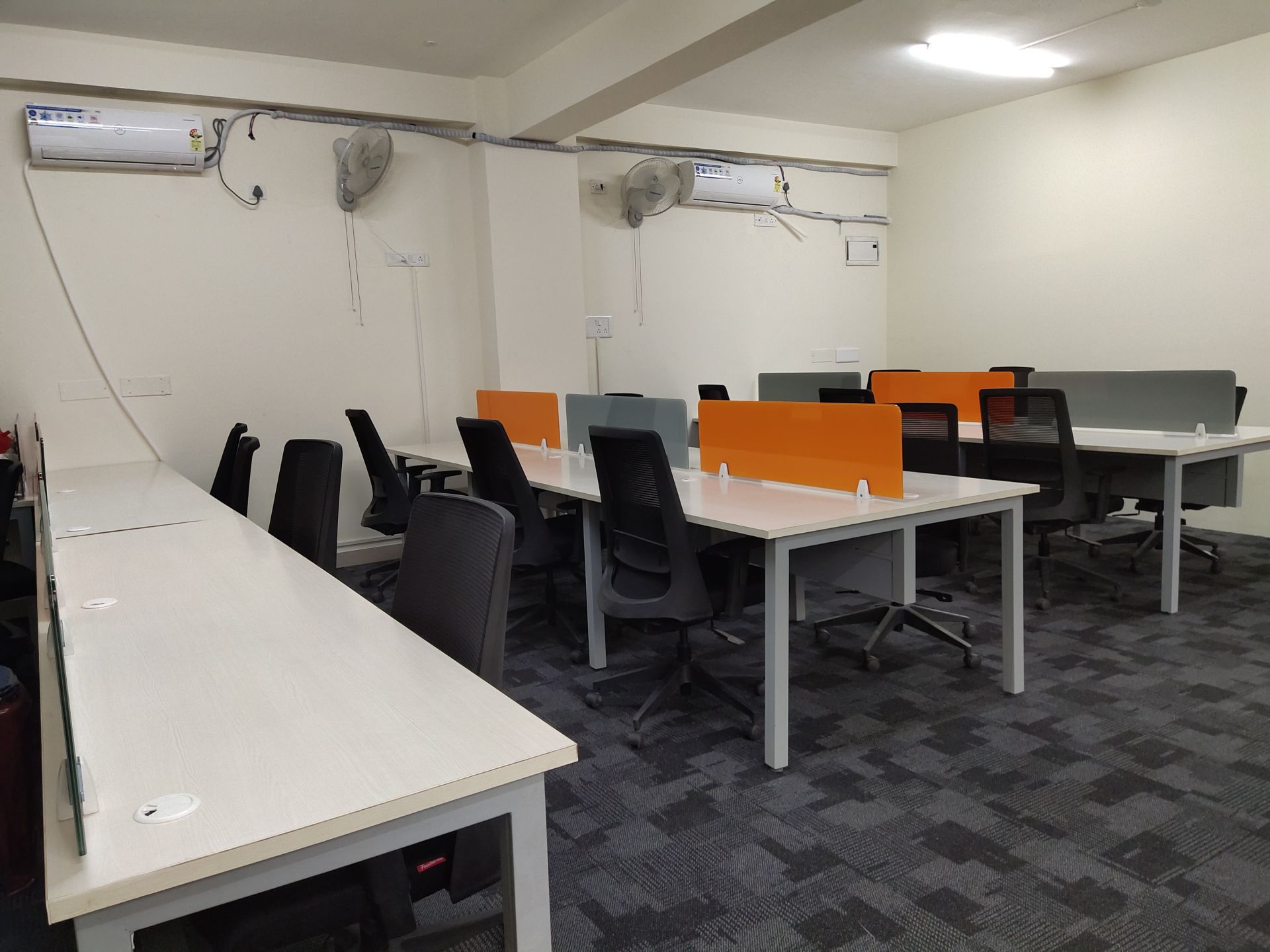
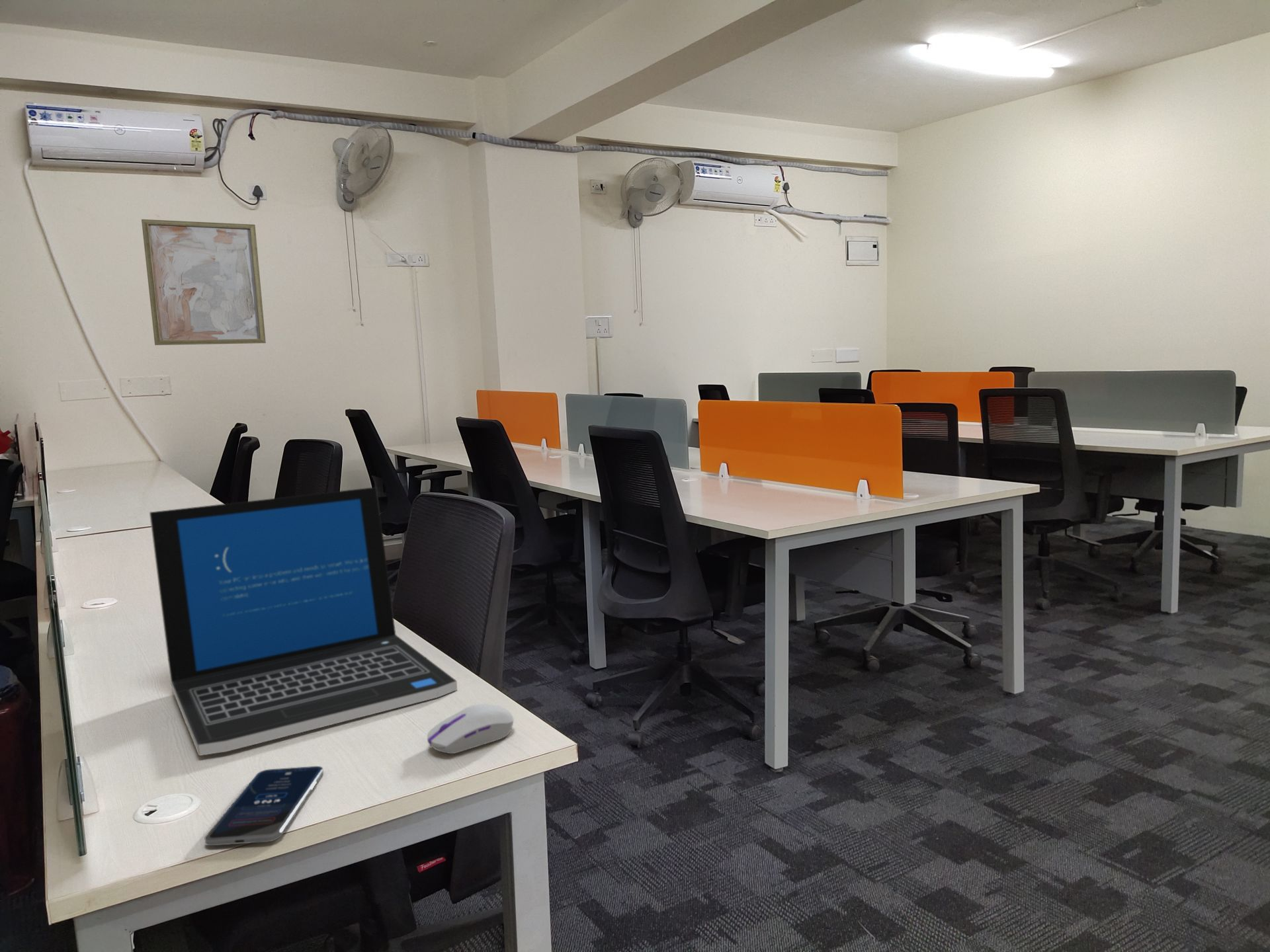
+ laptop (301, 600)
+ wall art (206, 283)
+ computer mouse (471, 725)
+ smartphone (268, 803)
